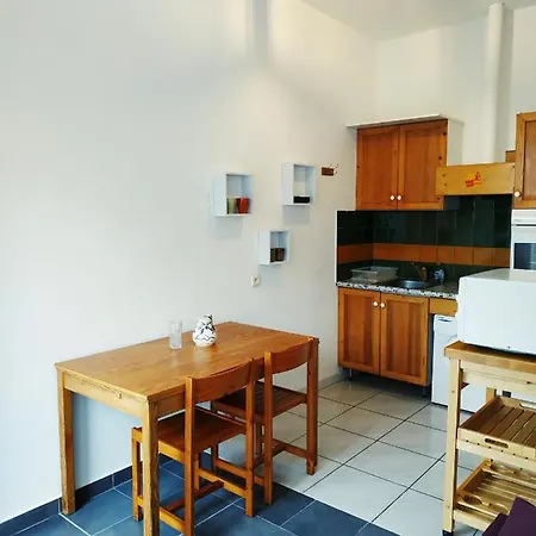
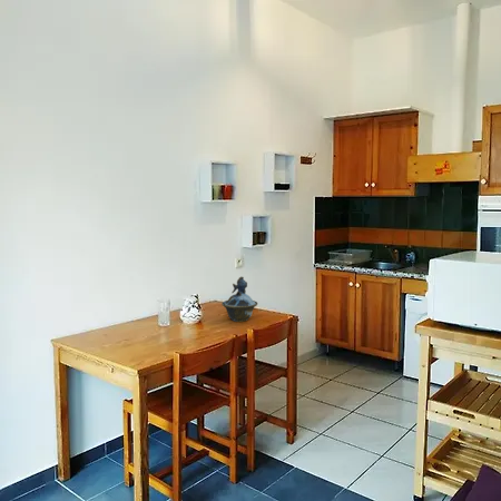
+ ceramic bowl (239, 298)
